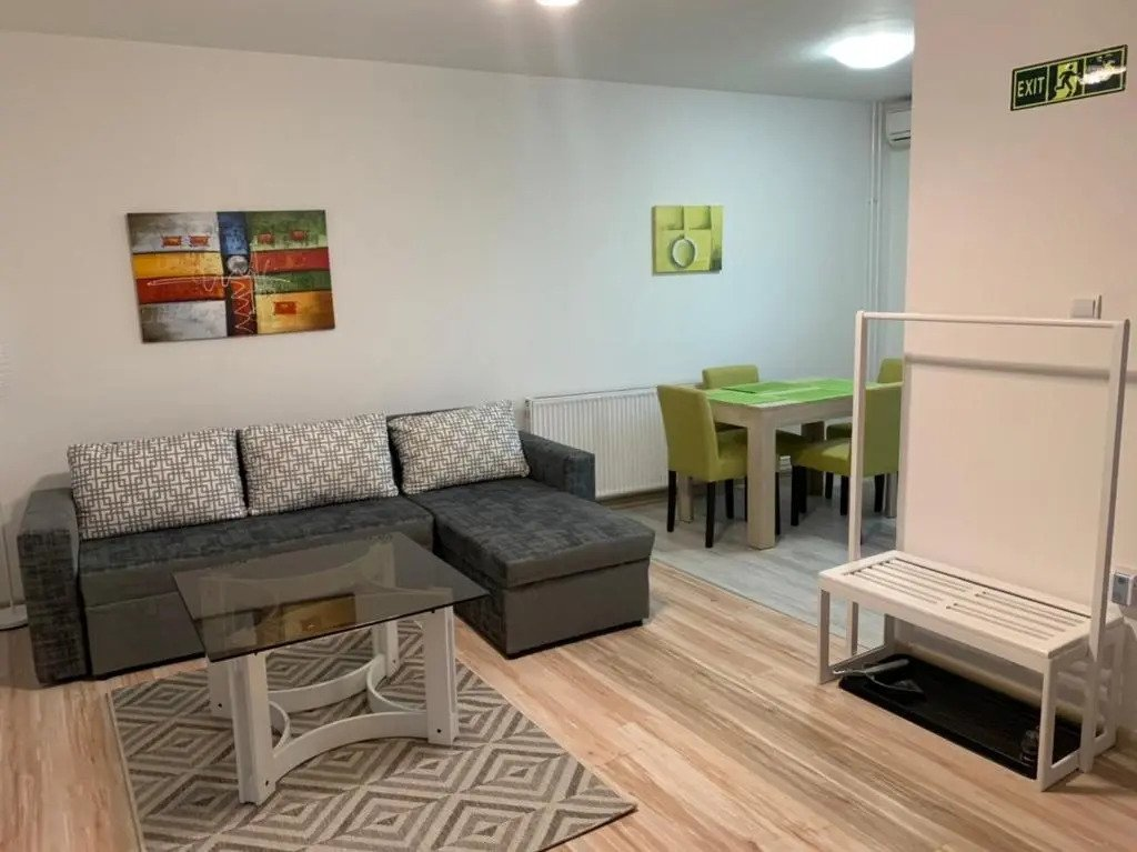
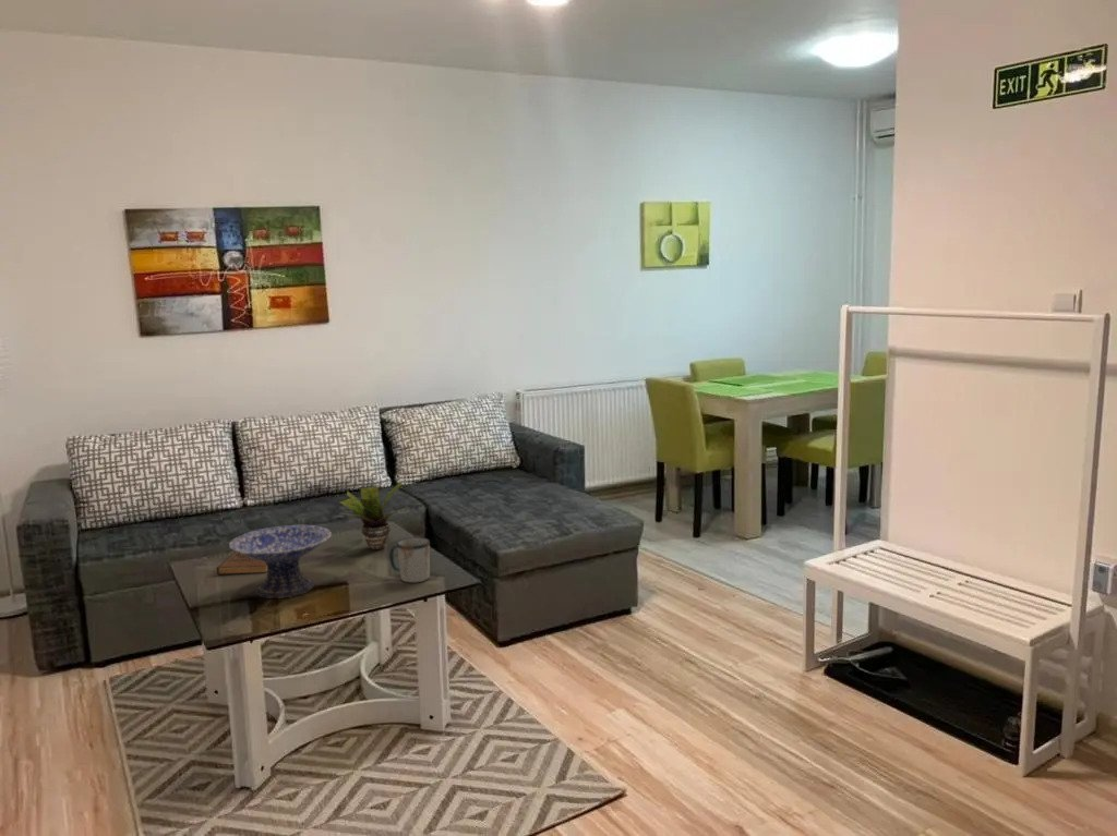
+ decorative bowl (283, 562)
+ mug (411, 559)
+ potted plant (374, 516)
+ book (253, 558)
